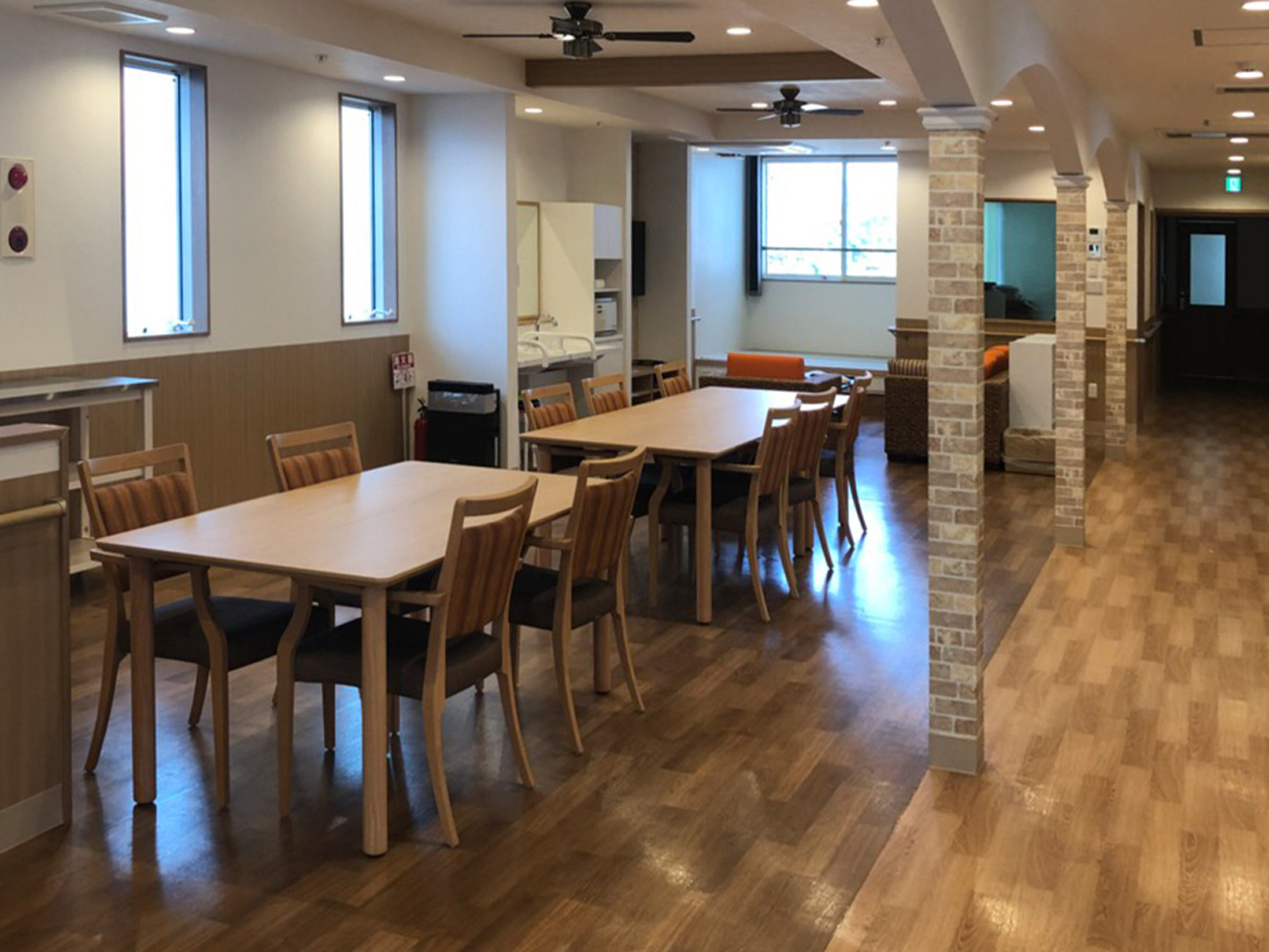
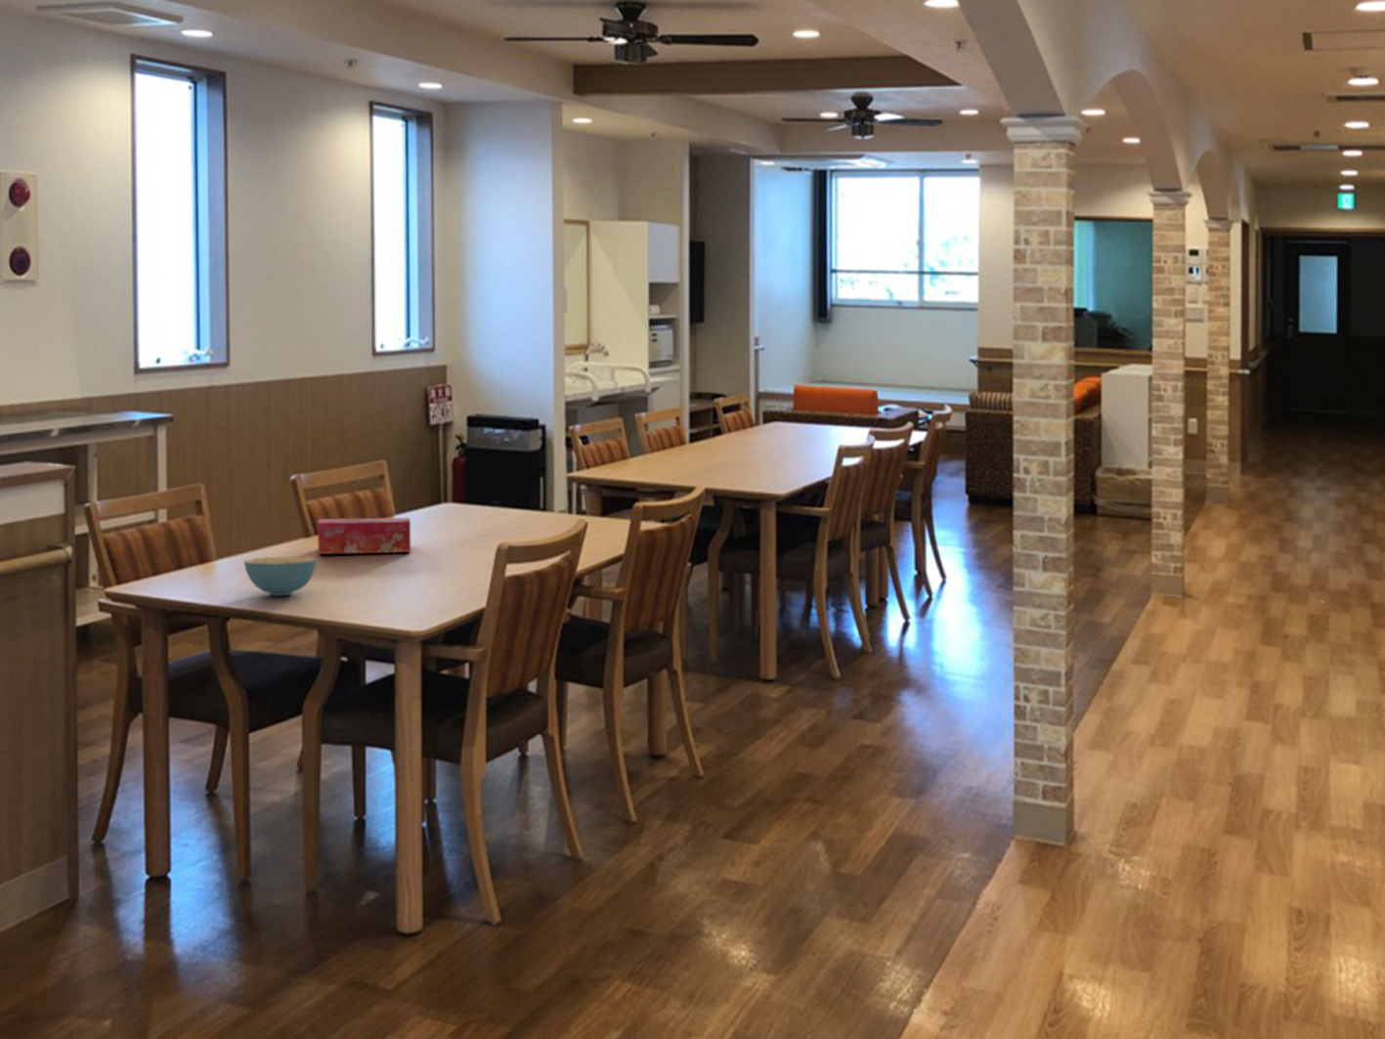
+ tissue box (365, 535)
+ cereal bowl (280, 576)
